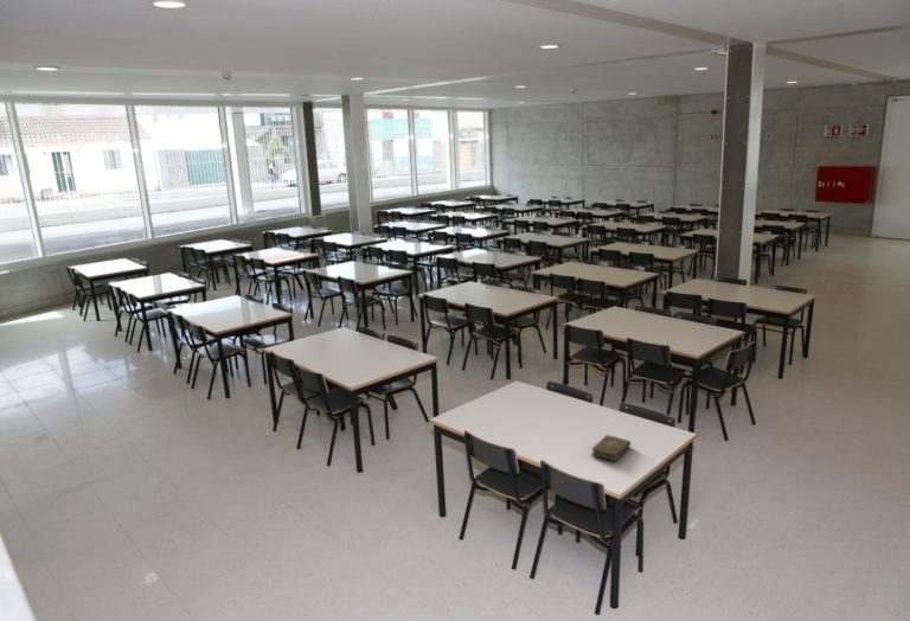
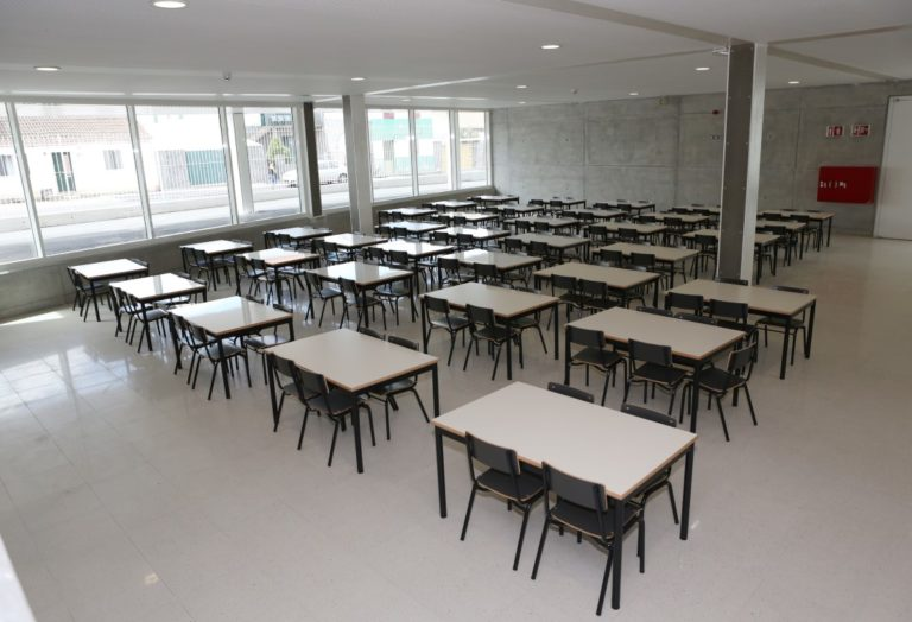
- book (610, 447)
